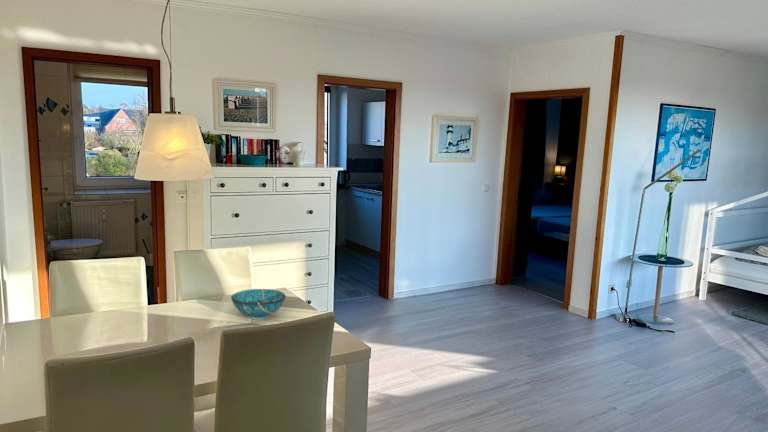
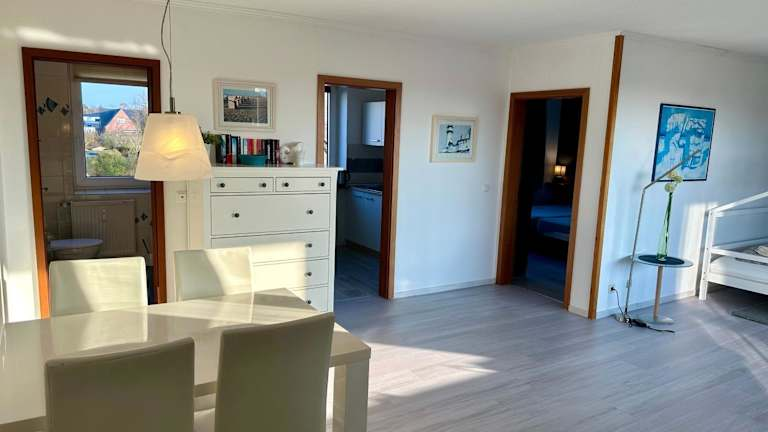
- decorative bowl (258, 306)
